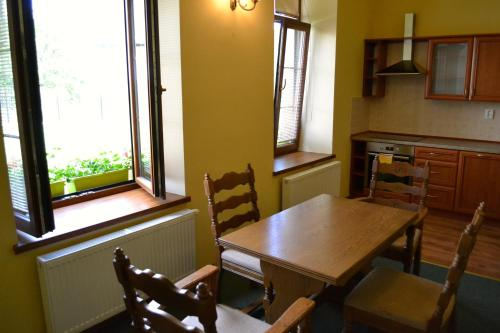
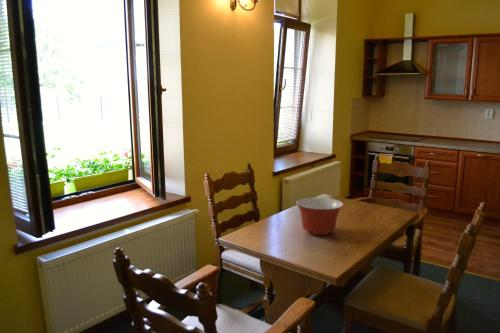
+ mixing bowl (318, 217)
